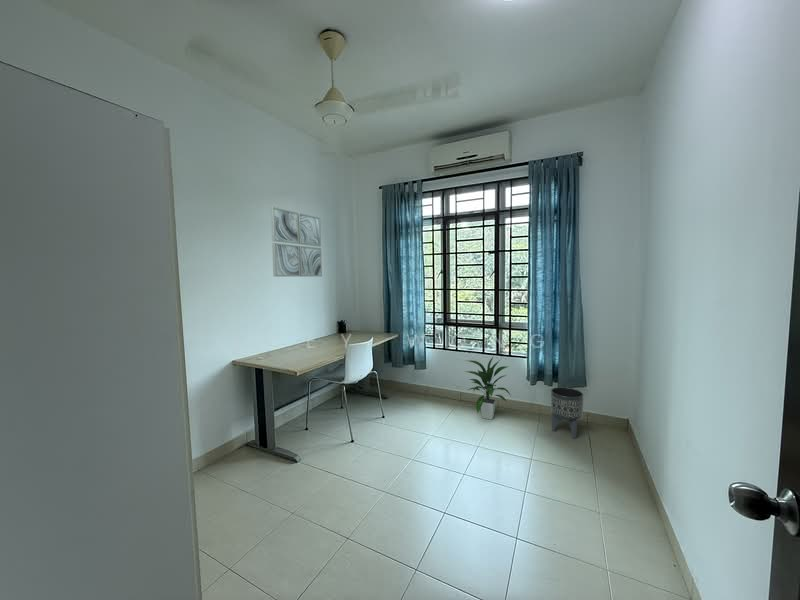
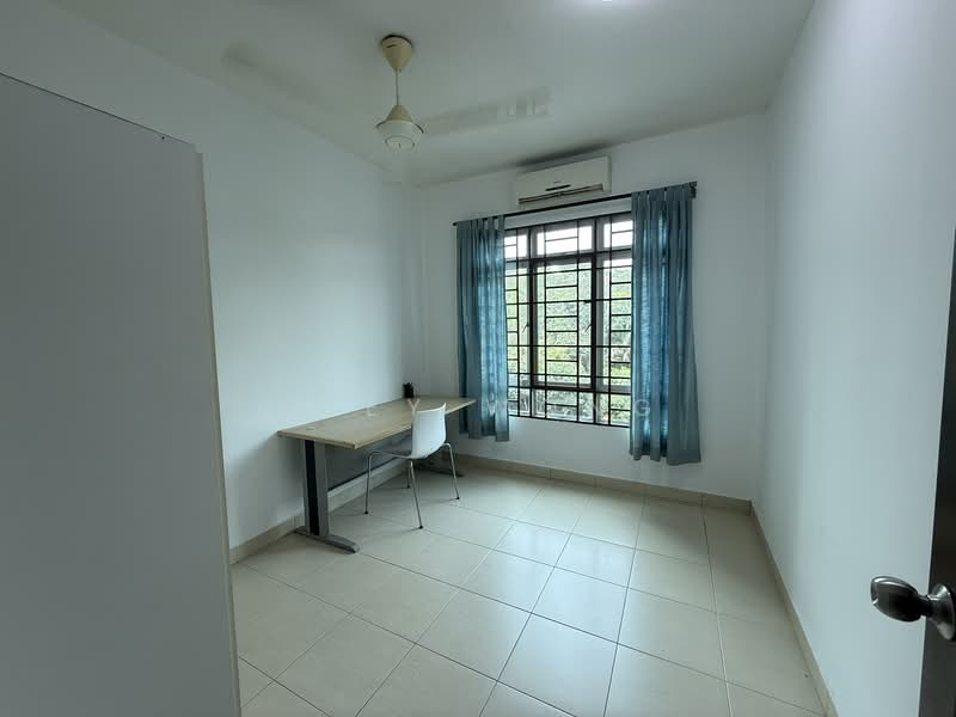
- planter (566, 412)
- wall art (298, 243)
- indoor plant (486, 386)
